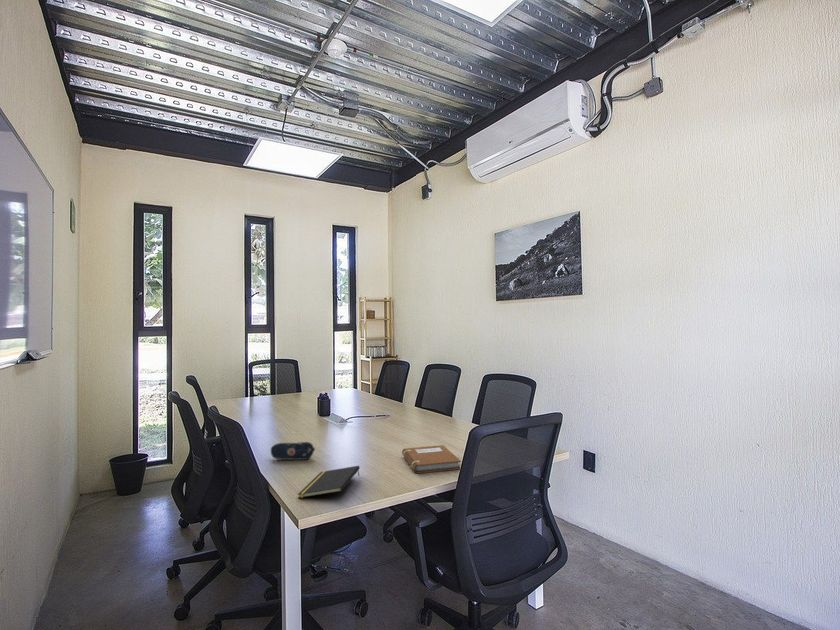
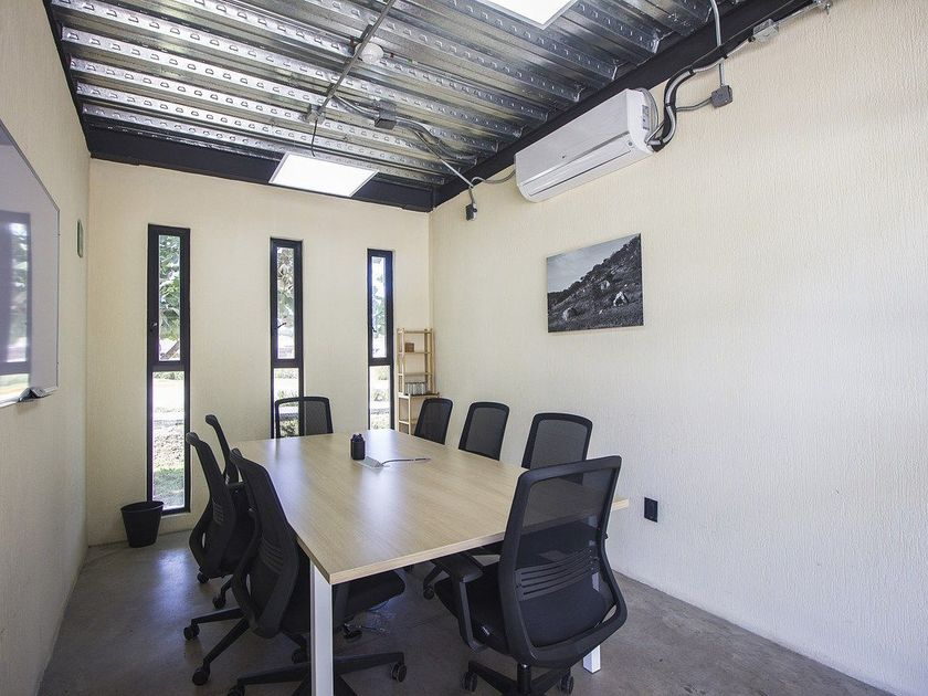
- notebook (429, 457)
- notepad (330, 480)
- pencil case (292, 450)
